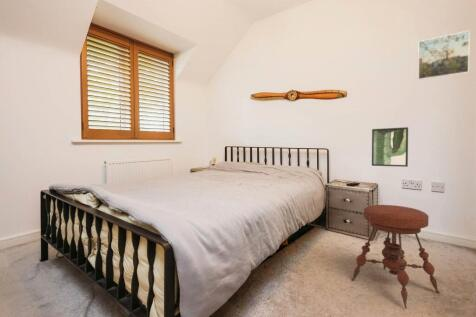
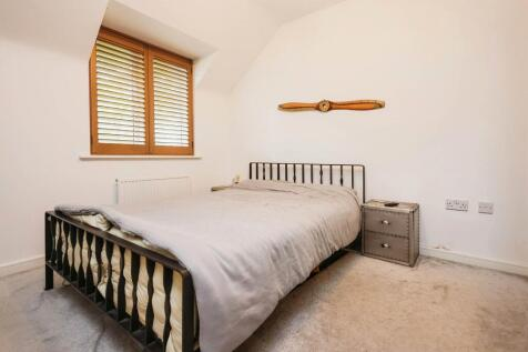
- stool (394, 247)
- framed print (389, 147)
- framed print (442, 56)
